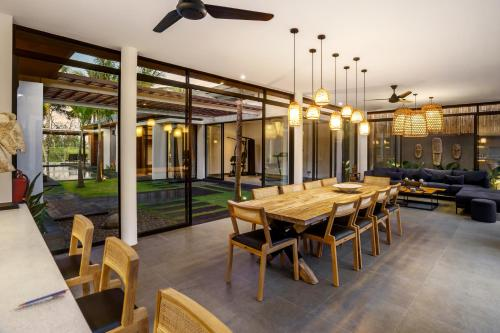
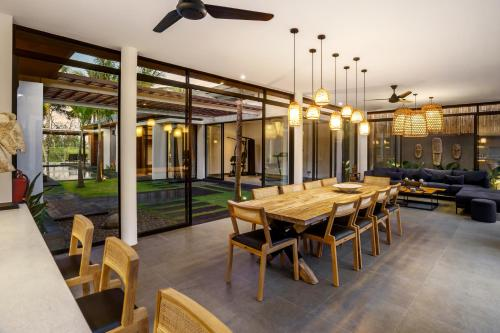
- pen (44, 297)
